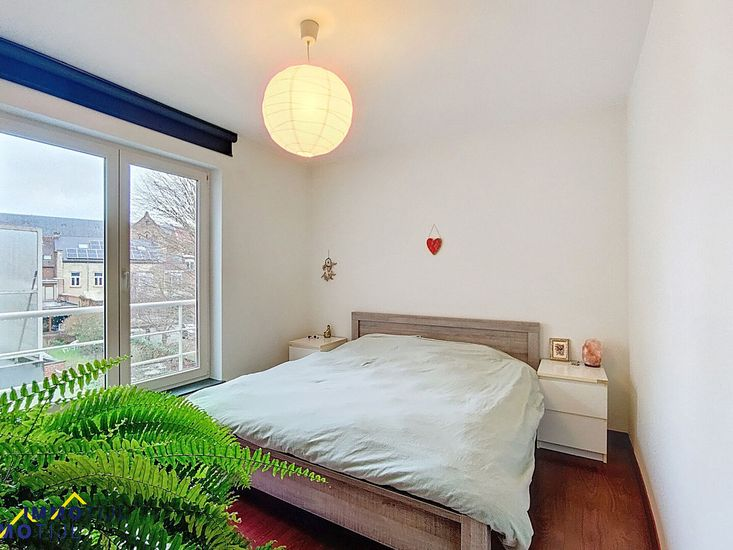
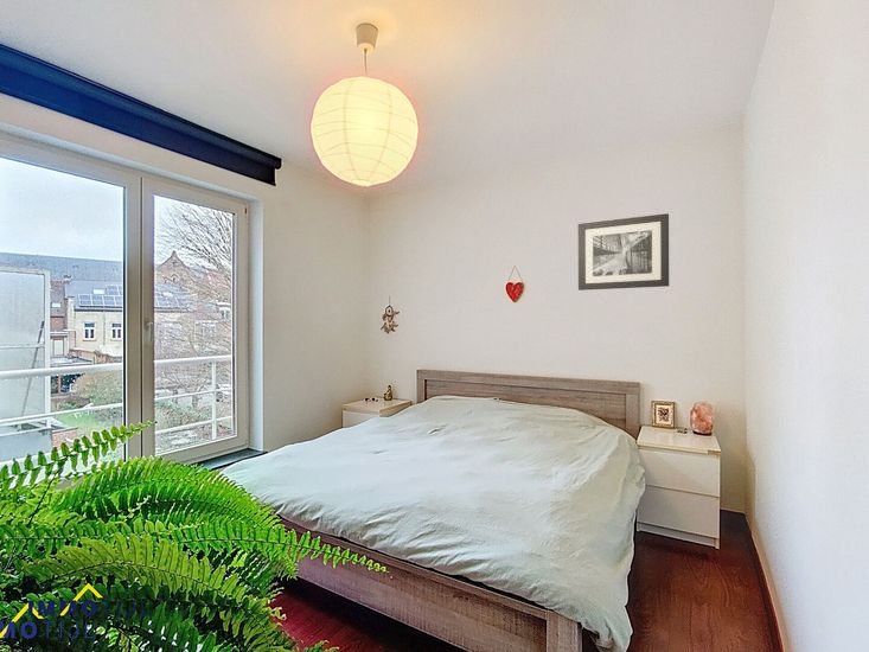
+ wall art (621, 254)
